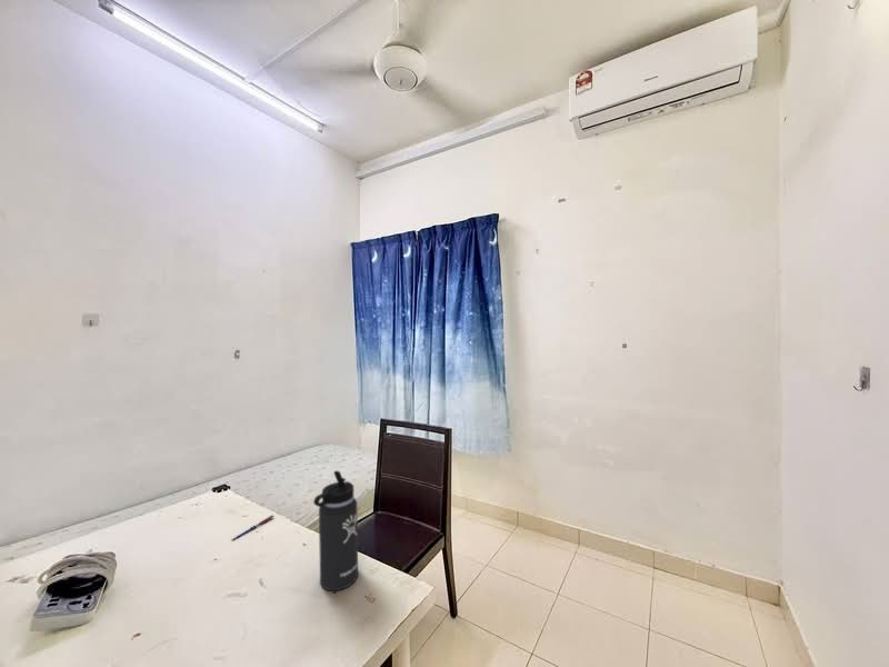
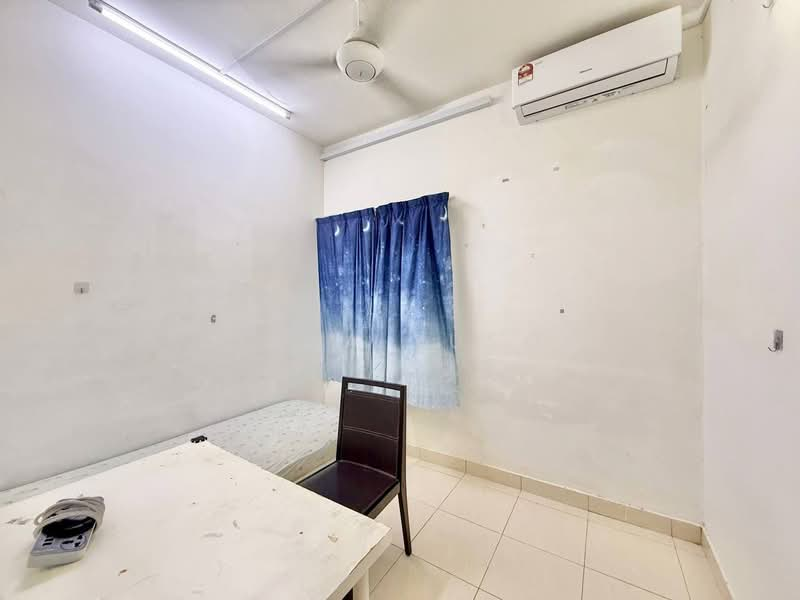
- pen (253, 526)
- thermos bottle (334, 526)
